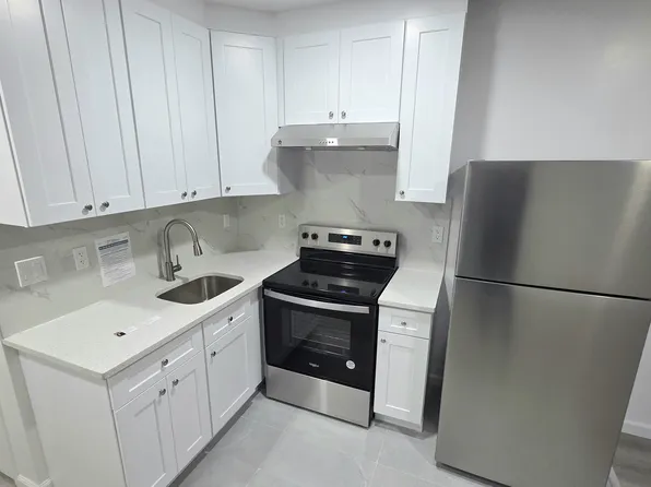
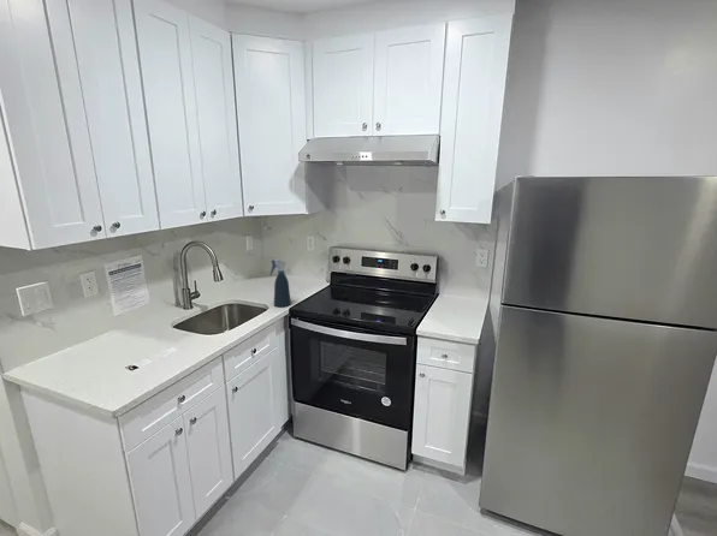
+ spray bottle (280, 281)
